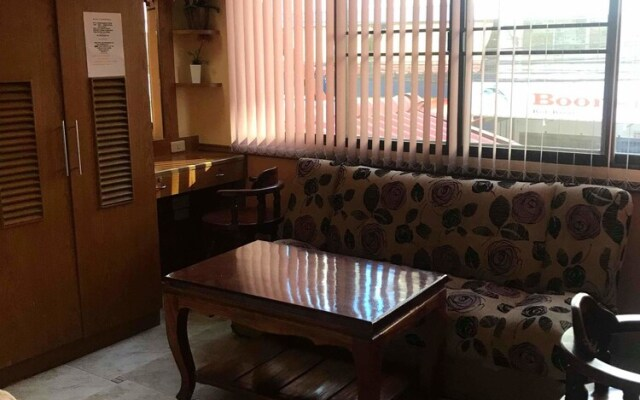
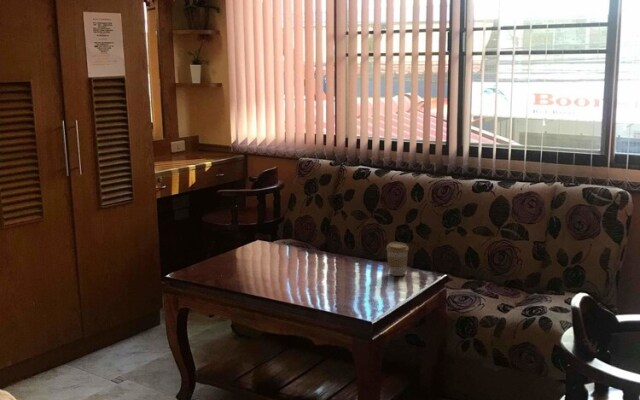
+ coffee cup (397, 258)
